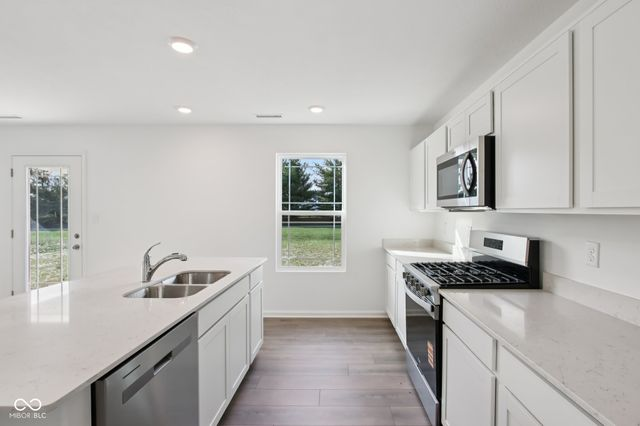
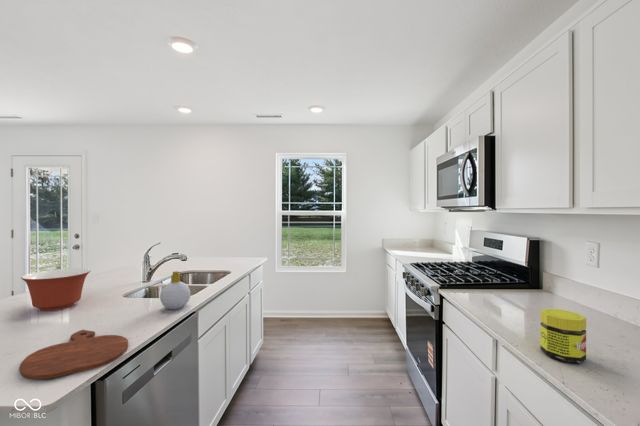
+ mixing bowl (57, 290)
+ cutting board (79, 348)
+ jar (562, 334)
+ soap bottle (175, 289)
